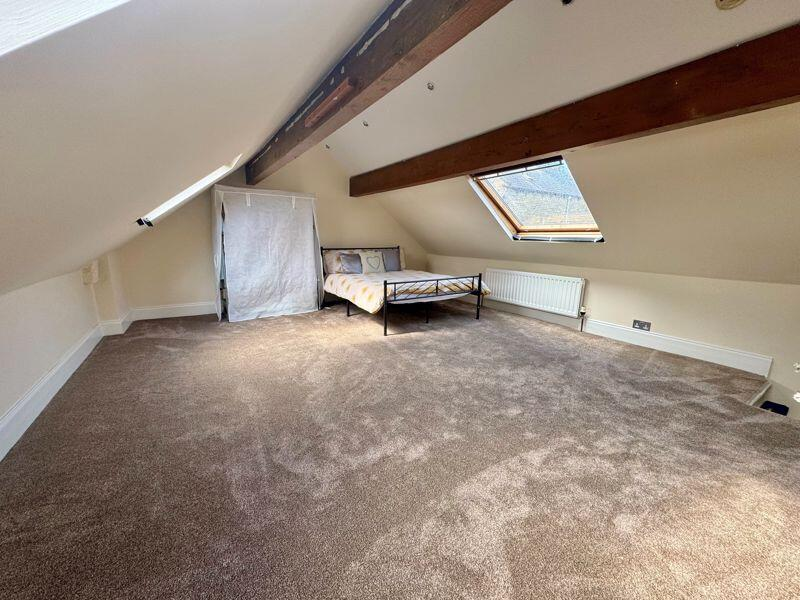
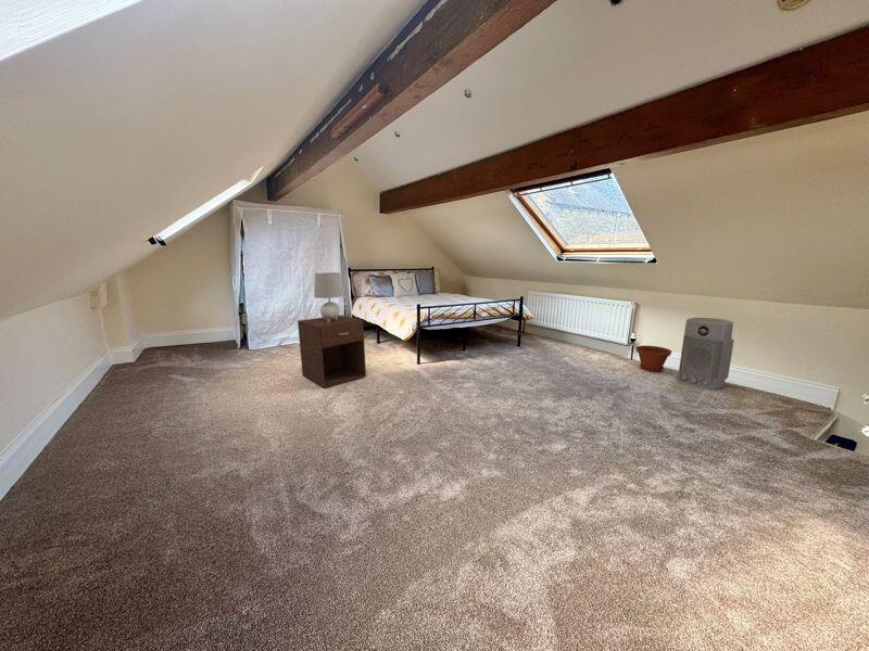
+ table lamp (328, 296)
+ nightstand (332, 348)
+ air purifier (705, 352)
+ plant pot (652, 359)
